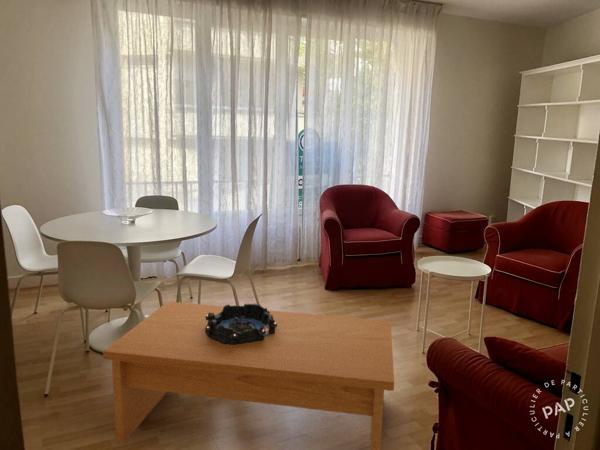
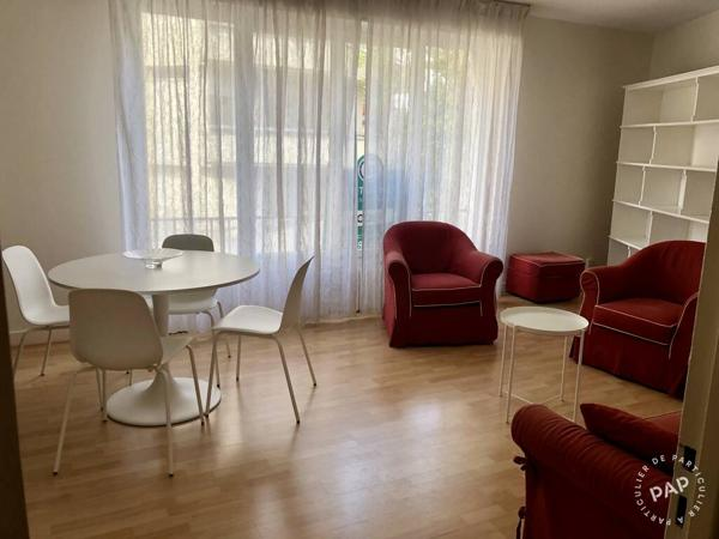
- coffee table (259, 376)
- decorative bowl (241, 320)
